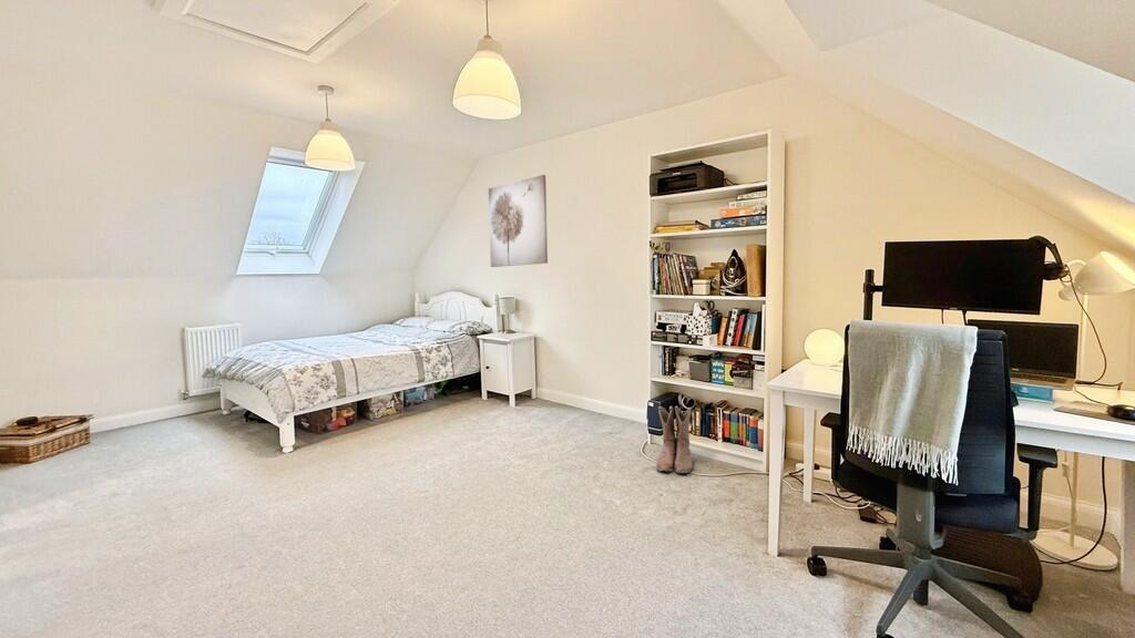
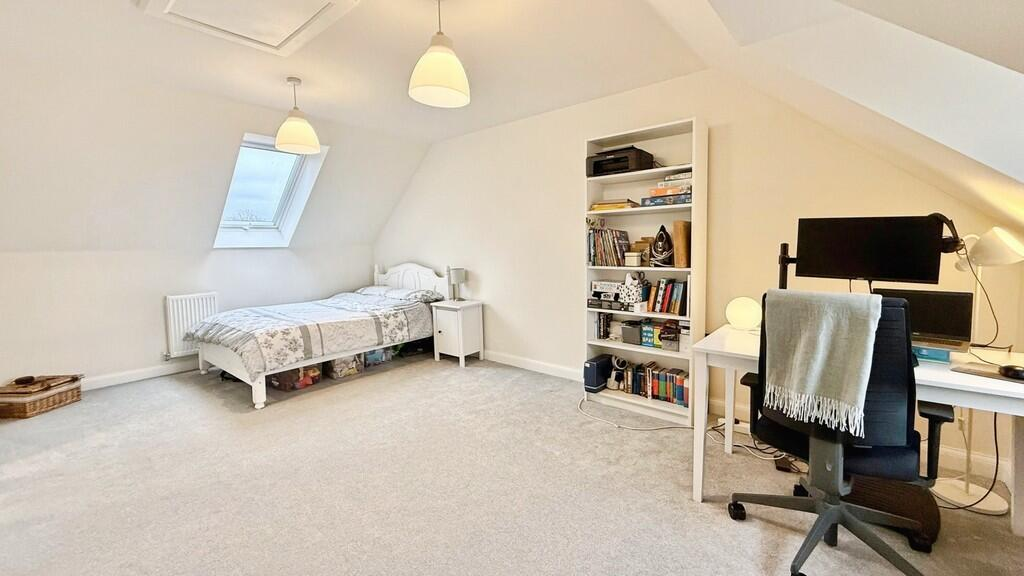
- wall art (515, 224)
- boots (674, 436)
